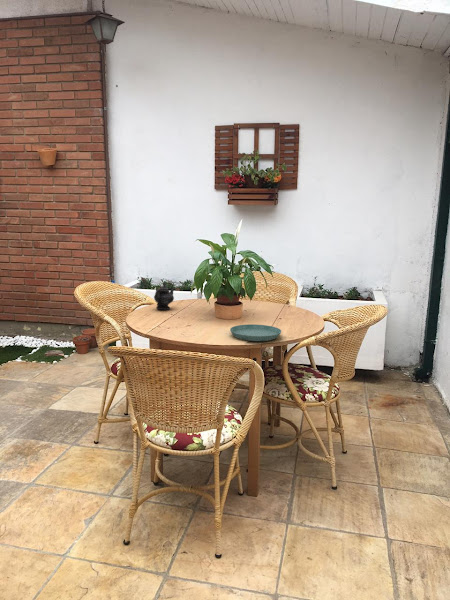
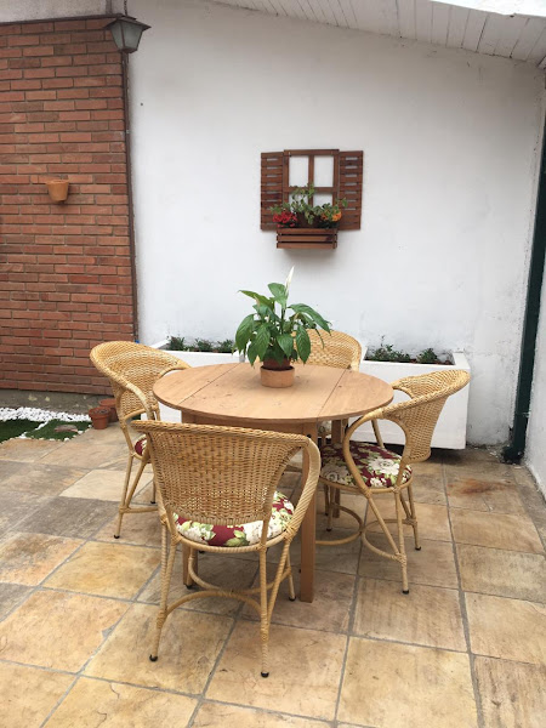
- saucer (255, 333)
- teapot (164, 295)
